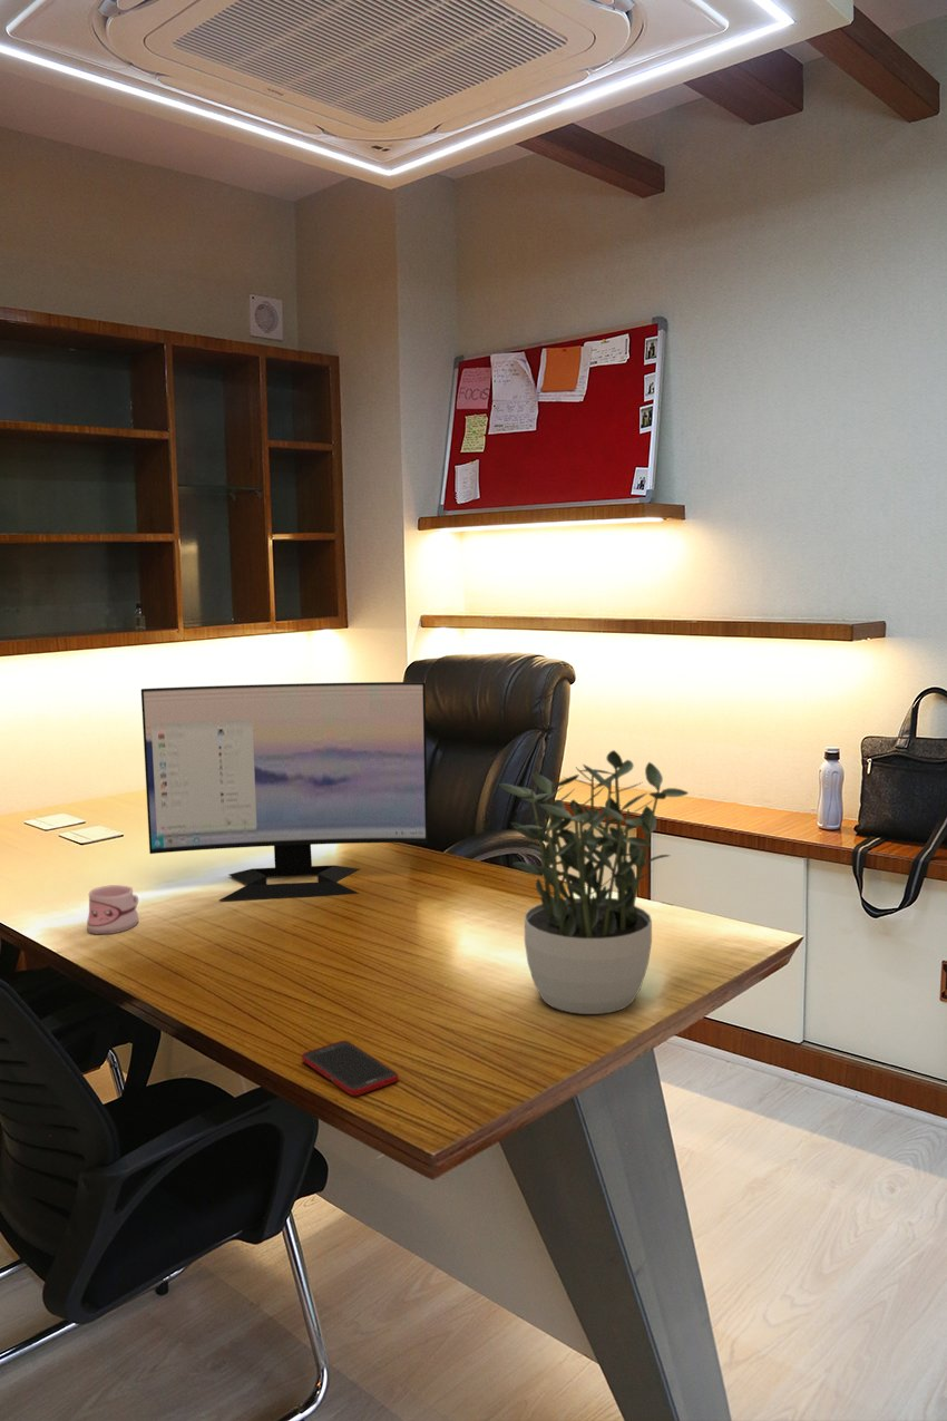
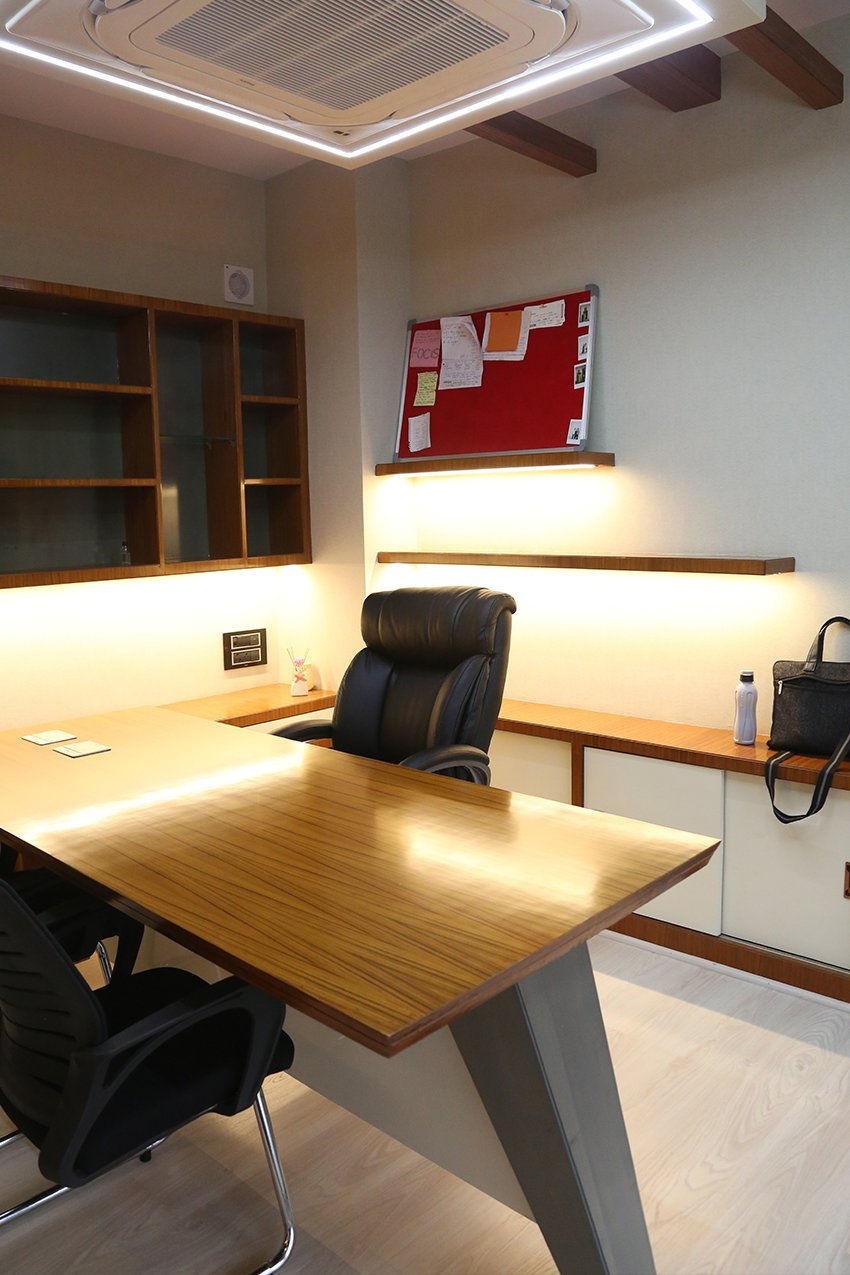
- computer monitor (289, 786)
- cell phone (349, 1067)
- potted plant (594, 877)
- mug (115, 907)
